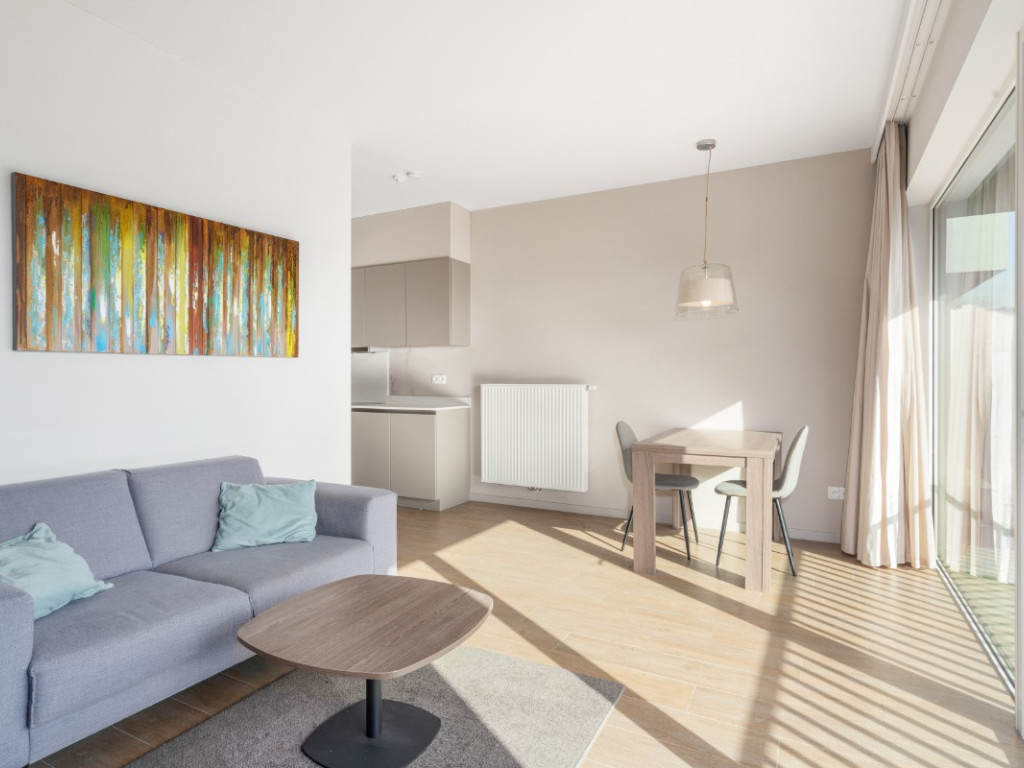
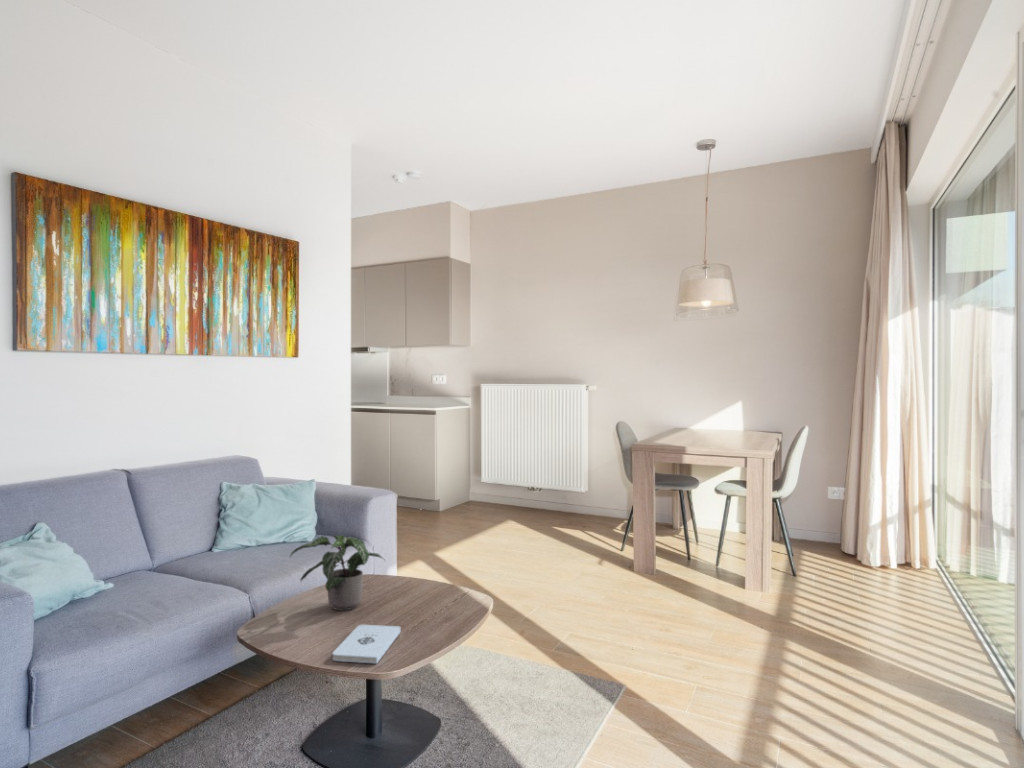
+ potted plant (339, 572)
+ notepad (367, 642)
